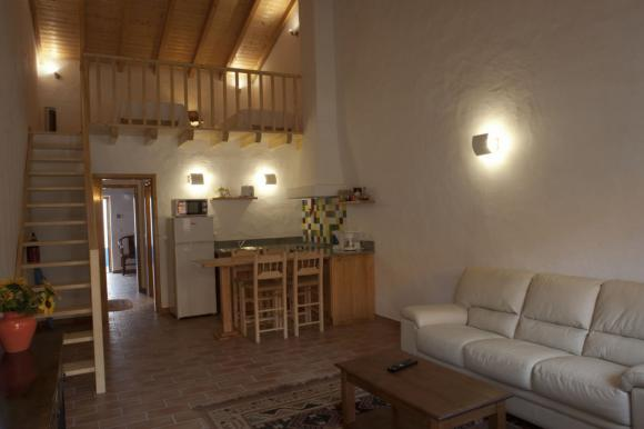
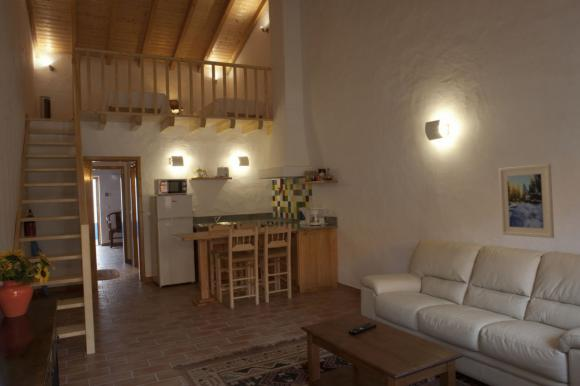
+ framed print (525, 201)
